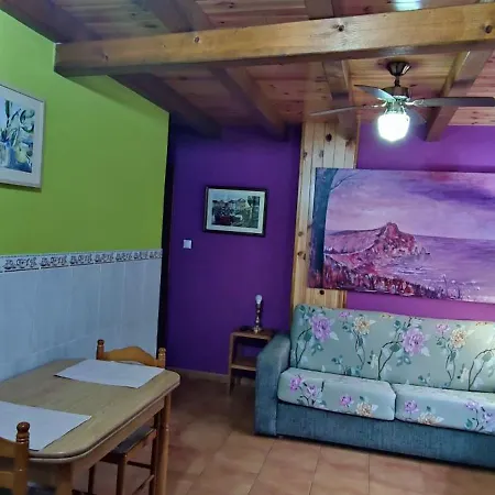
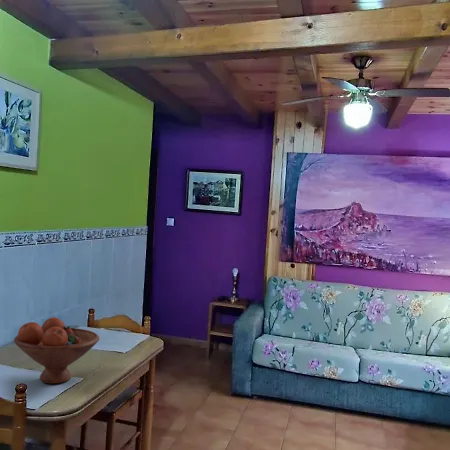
+ fruit bowl (57, 349)
